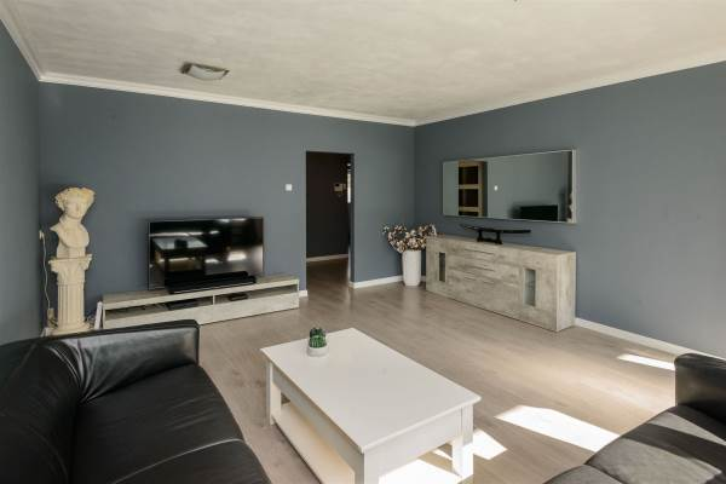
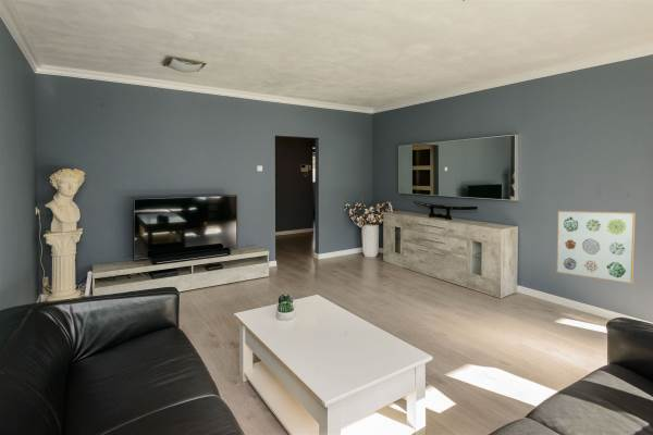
+ wall art (592, 245)
